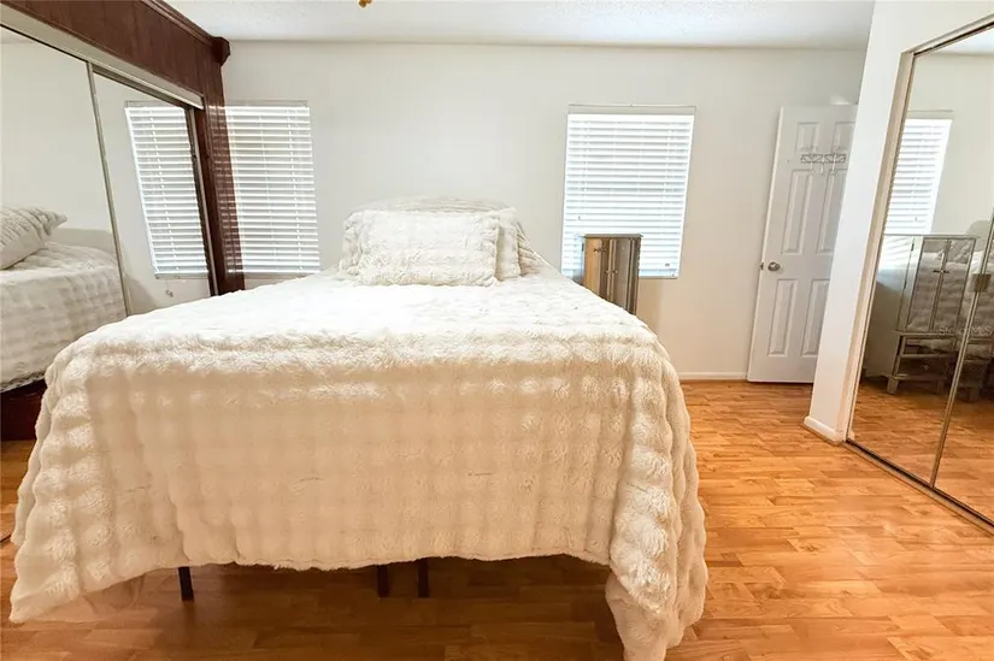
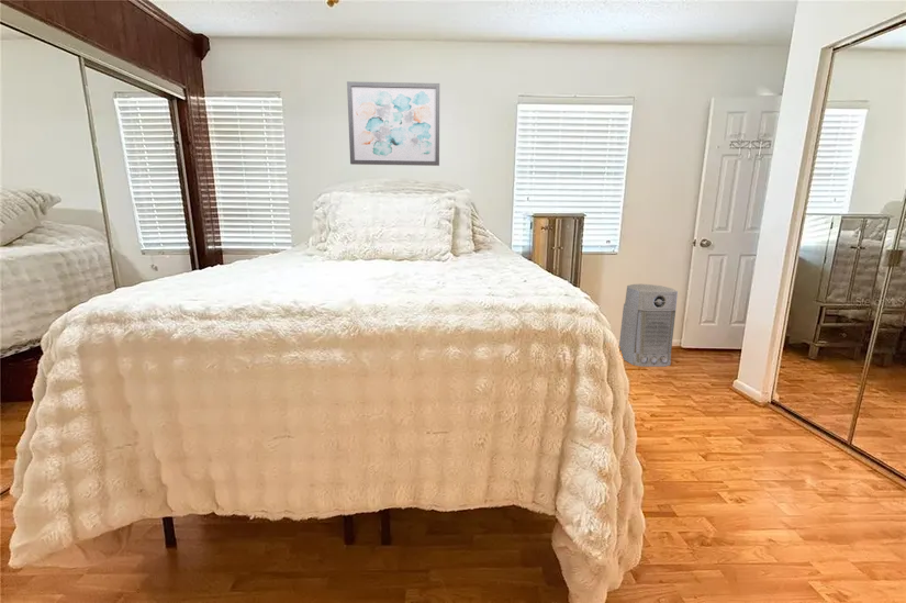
+ wall art (394, 124)
+ air purifier (646, 323)
